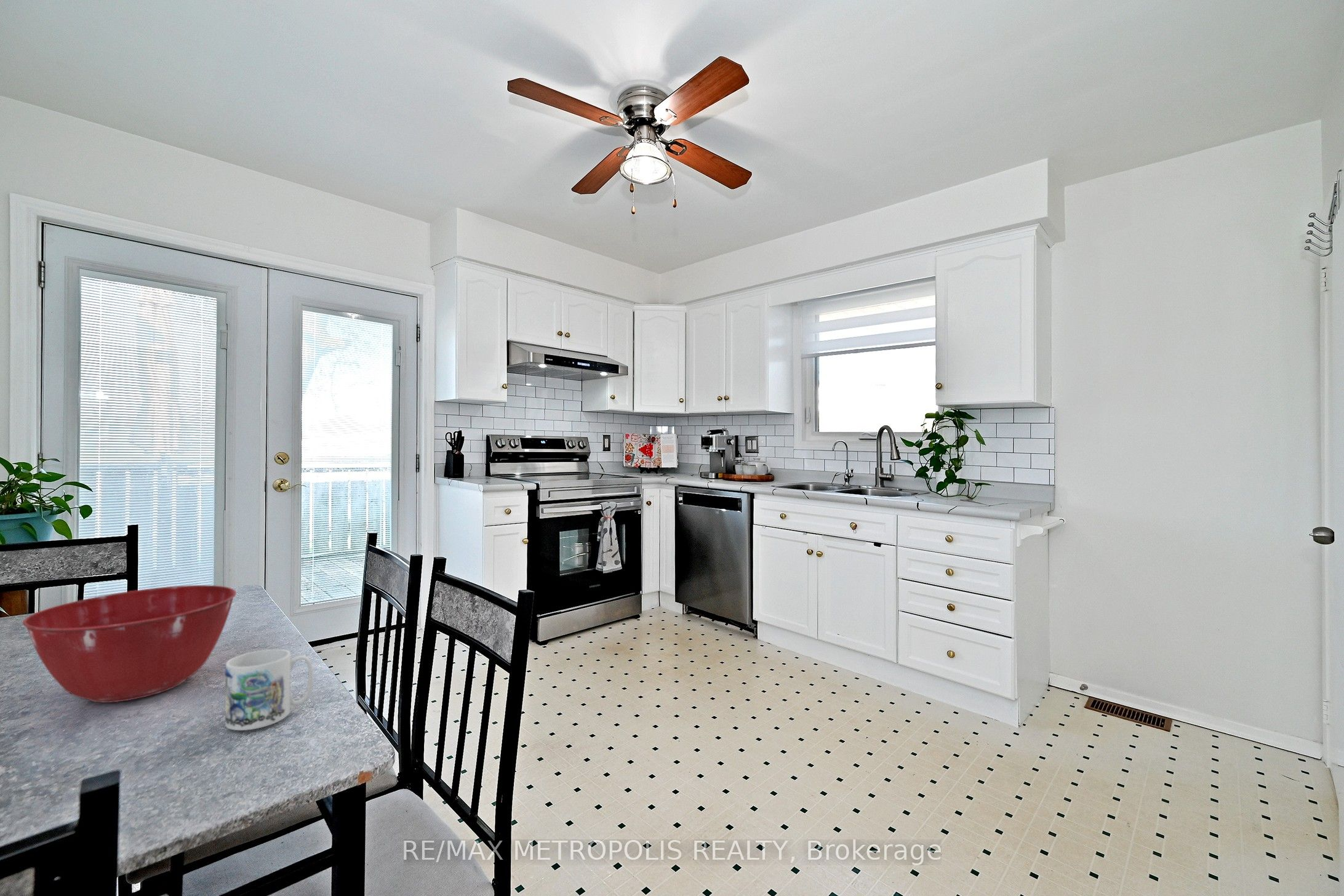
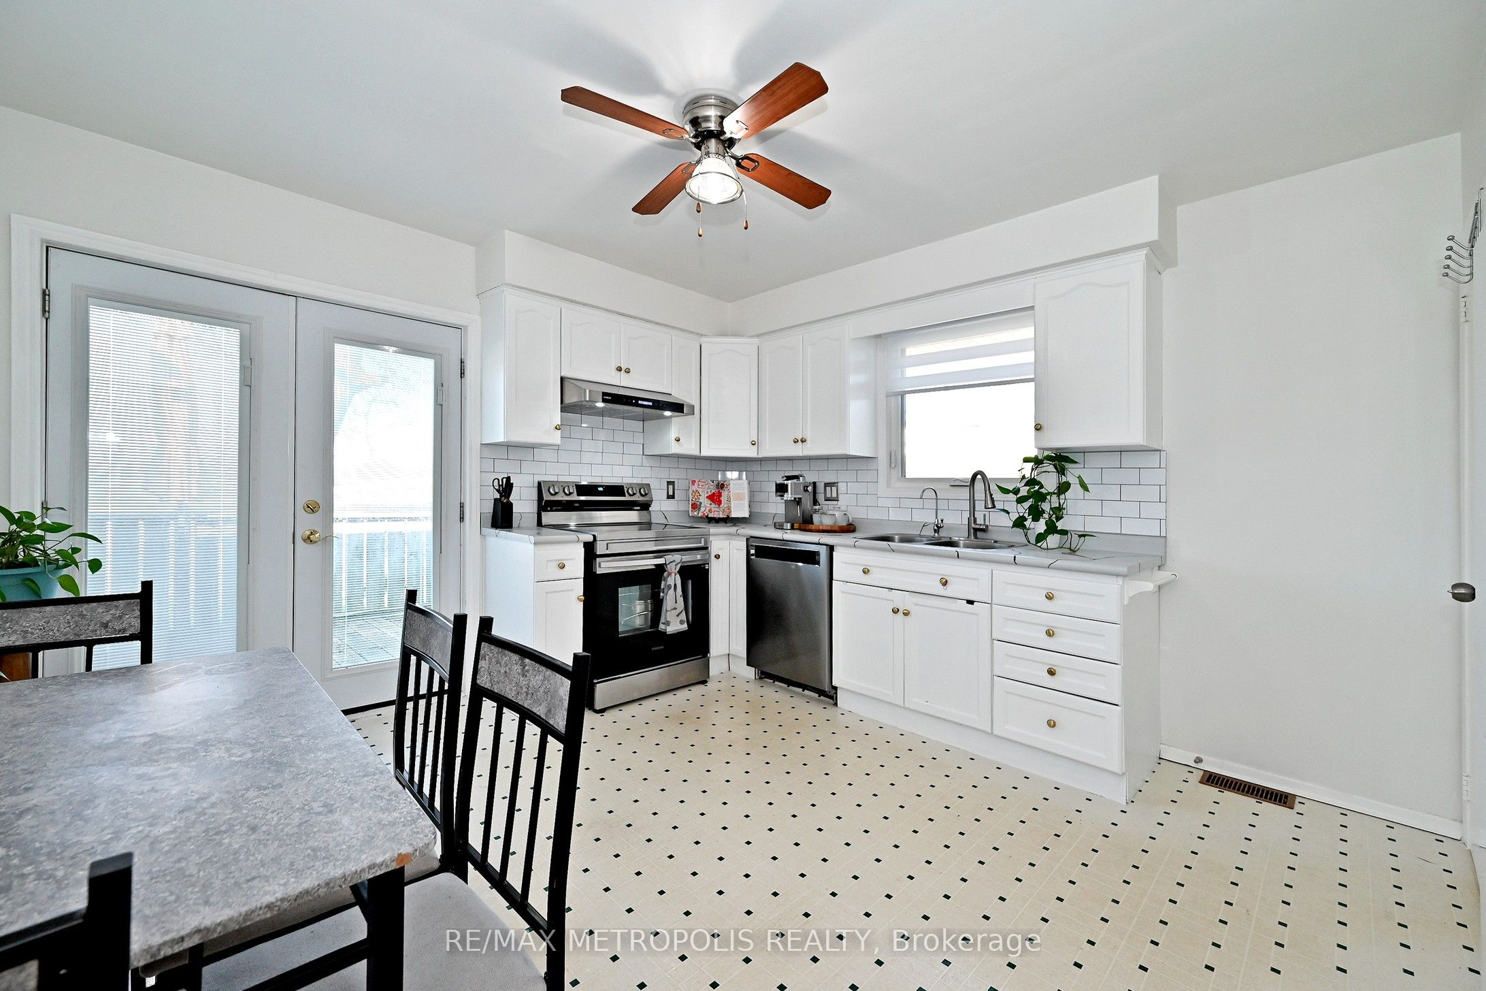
- mixing bowl (138, 645)
- mug (271, 686)
